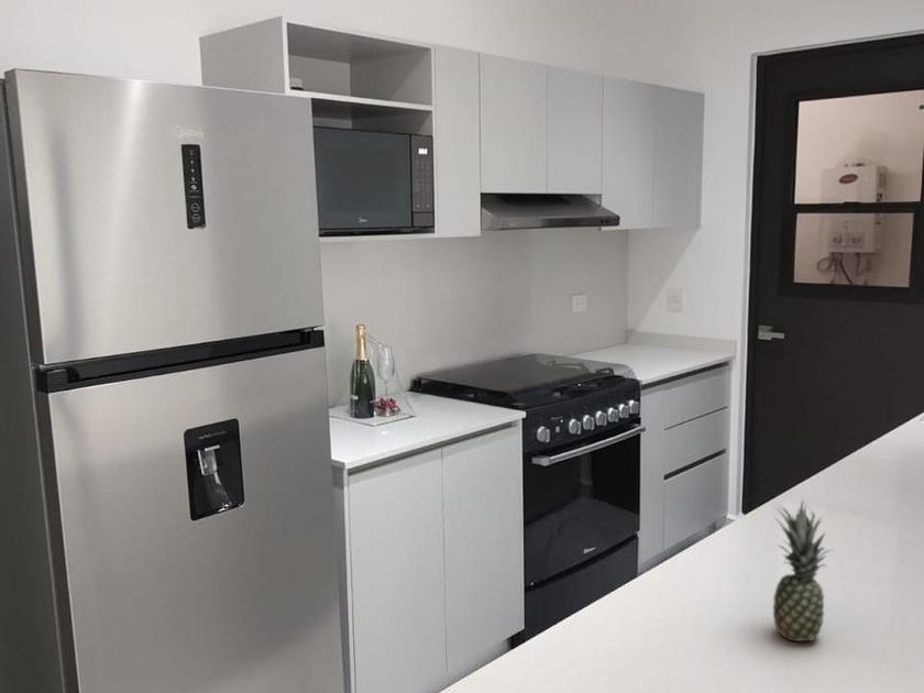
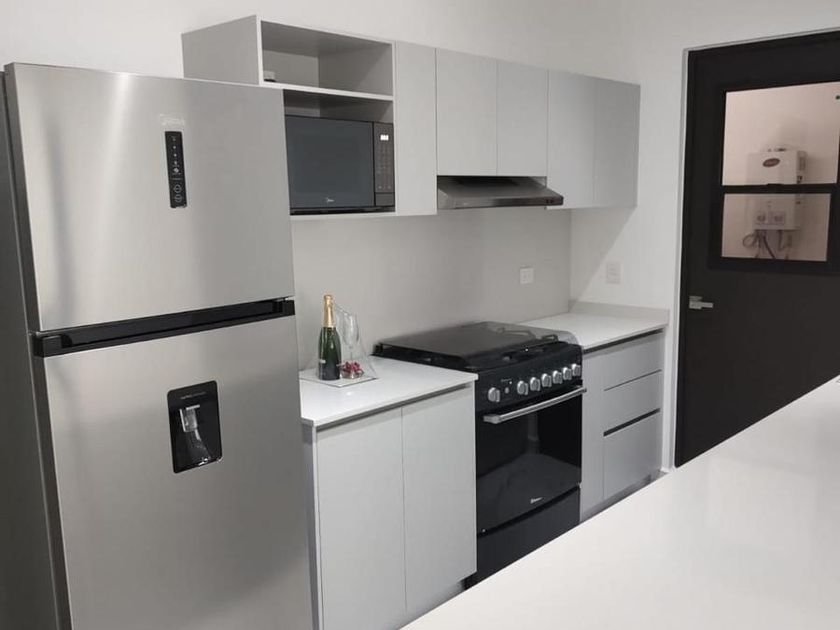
- fruit (799, 568)
